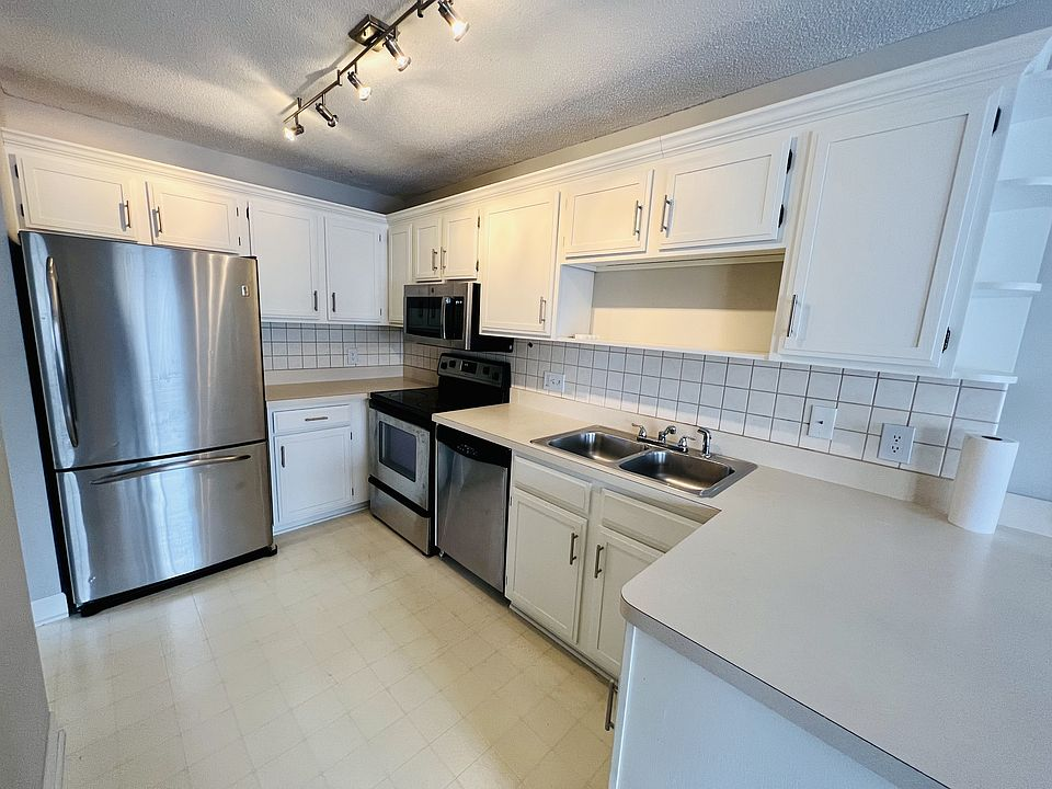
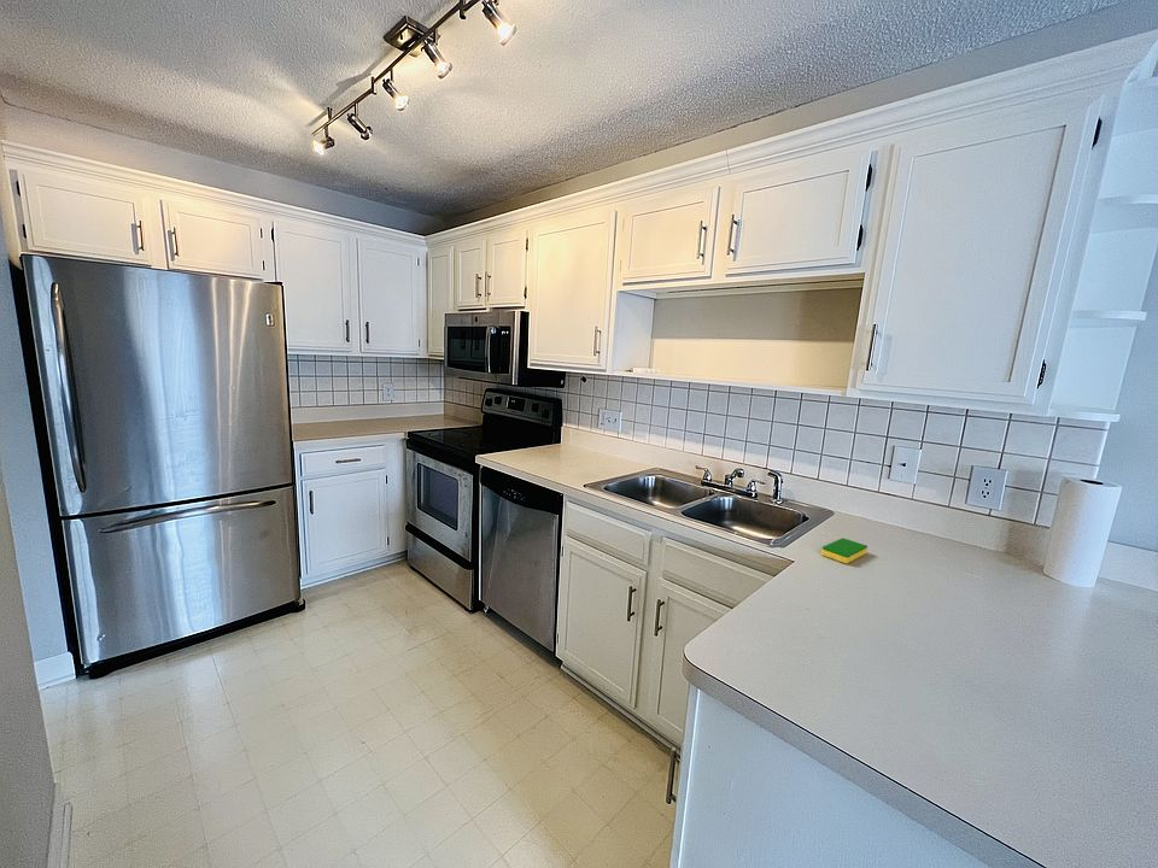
+ dish sponge (844, 550)
